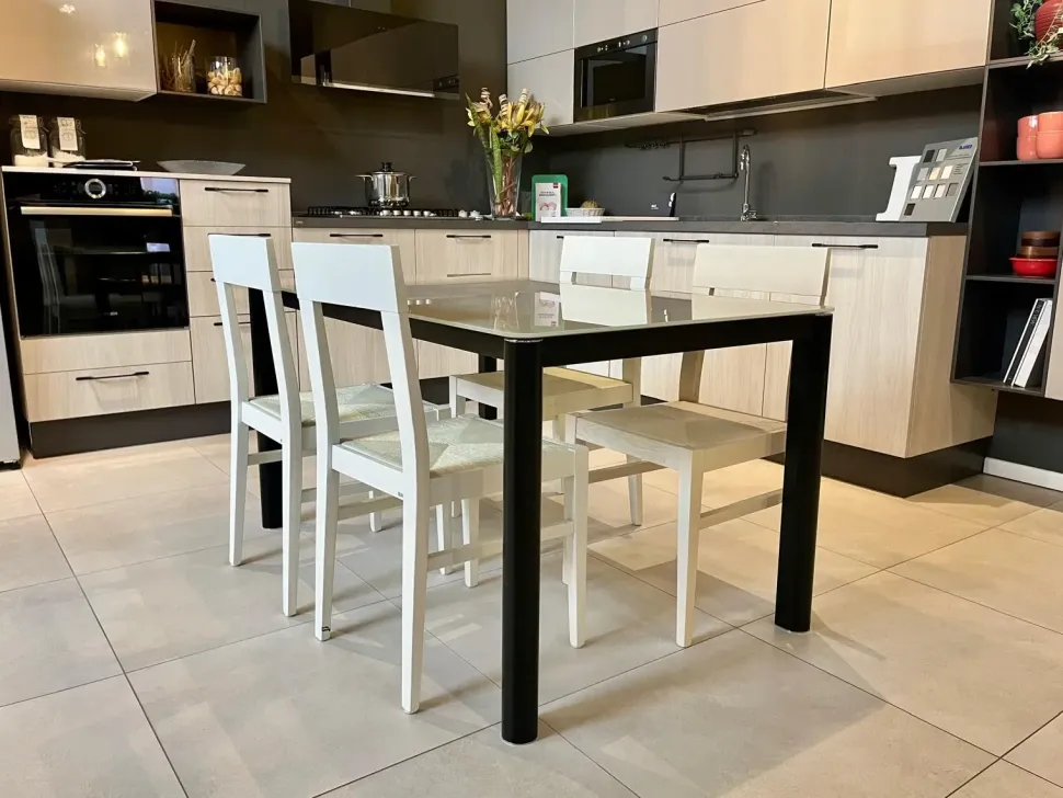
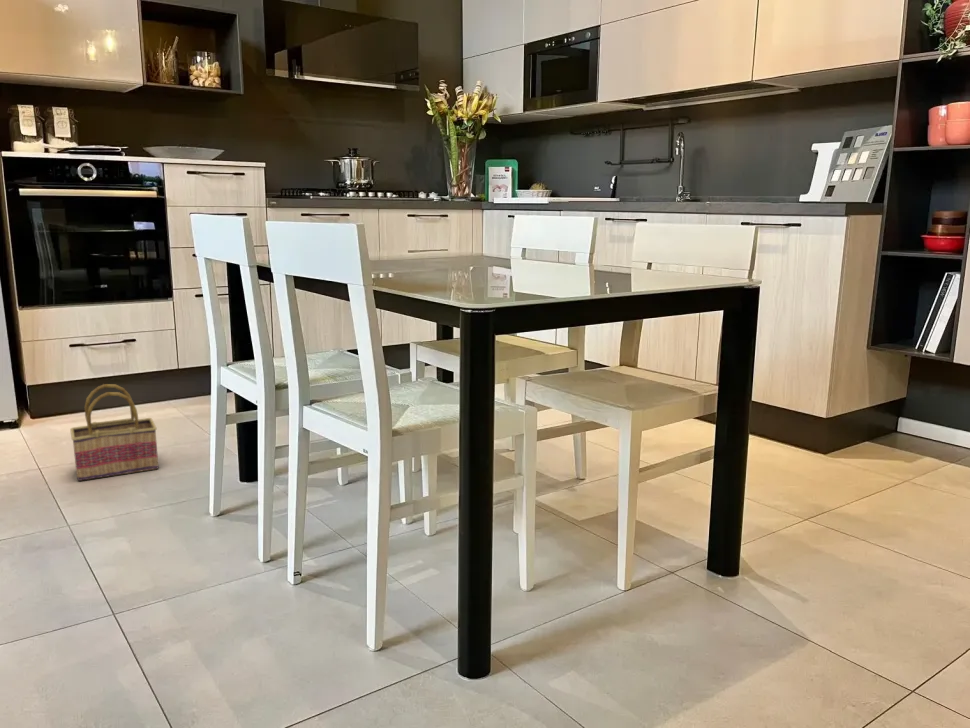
+ basket (113, 428)
